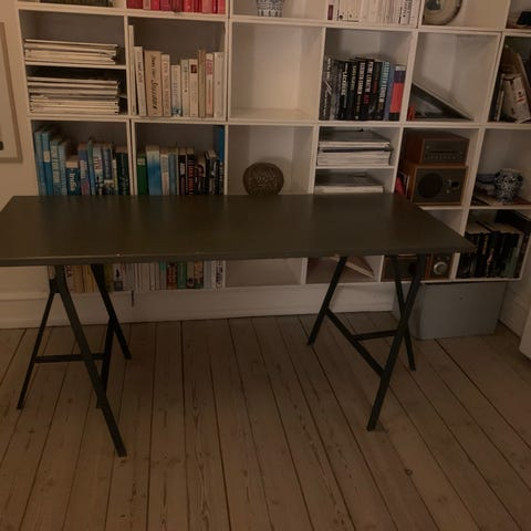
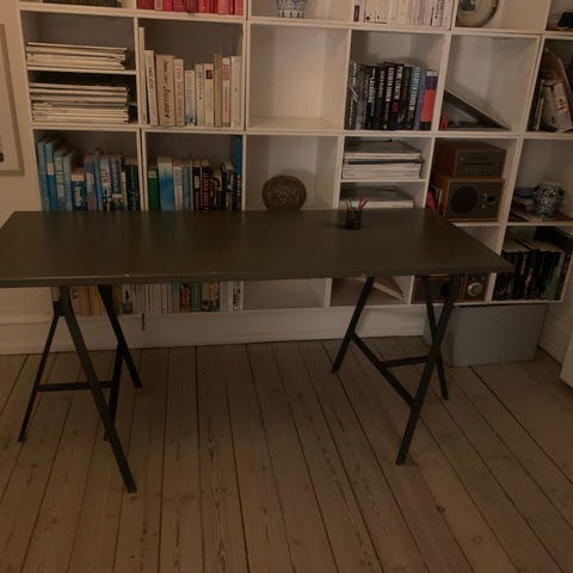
+ pen holder (353, 211)
